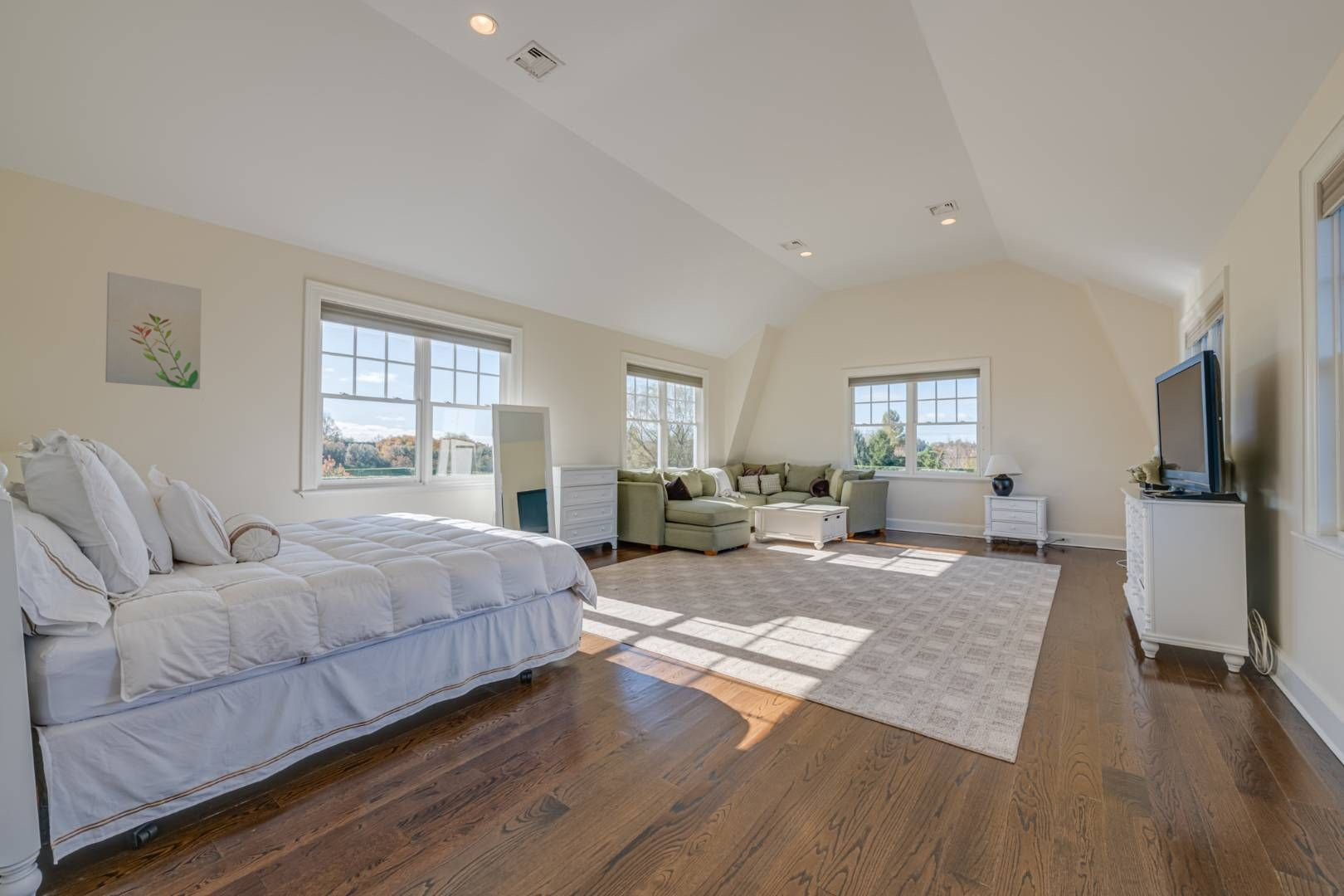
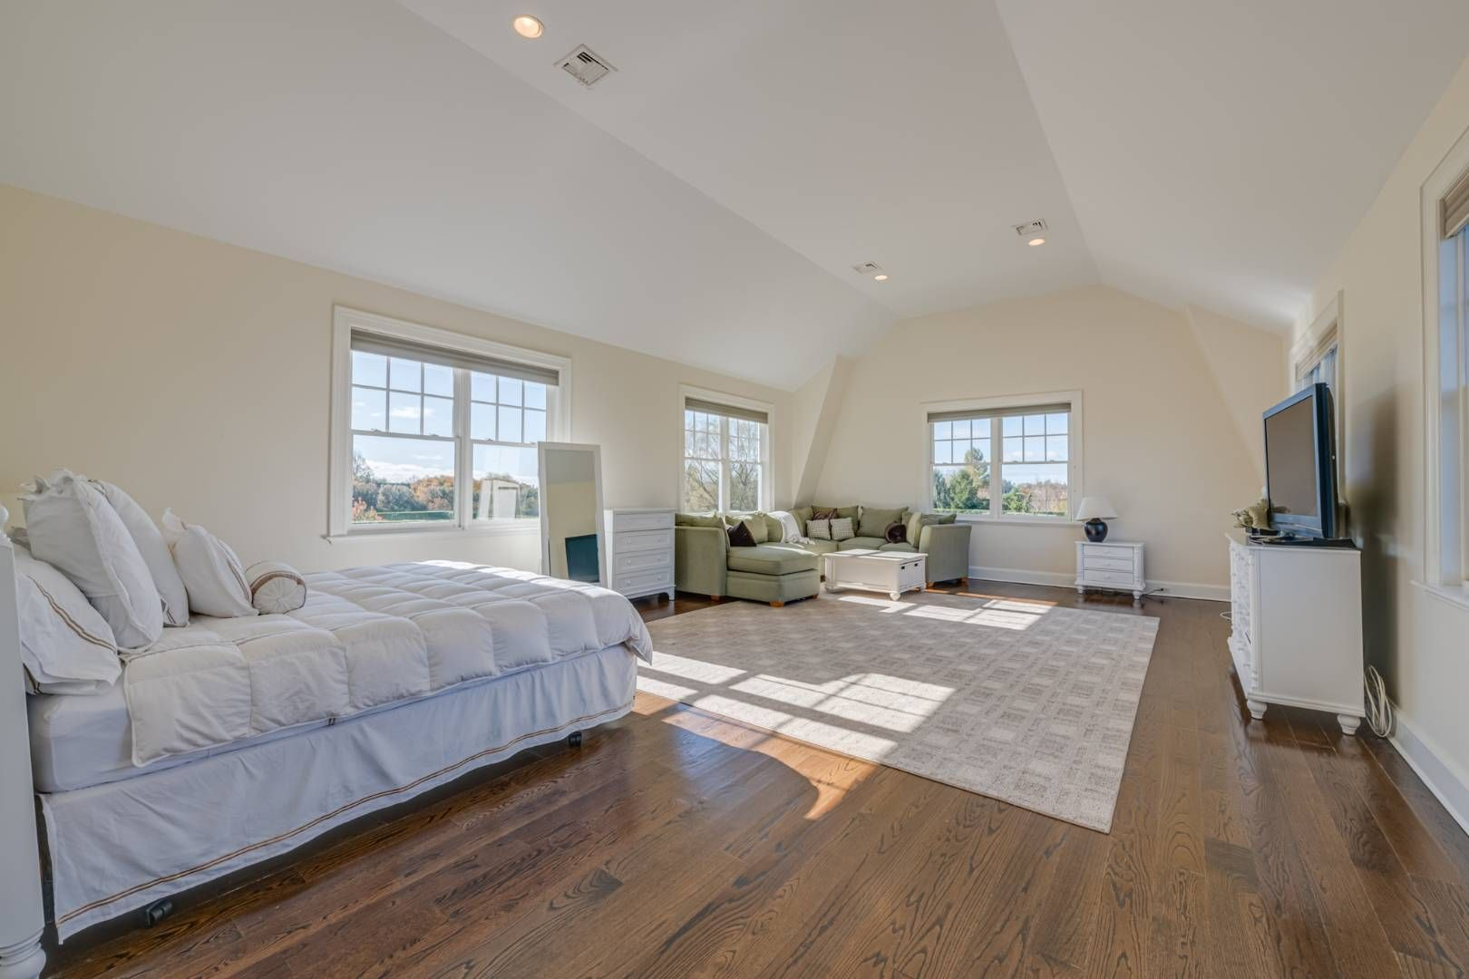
- wall art (155, 333)
